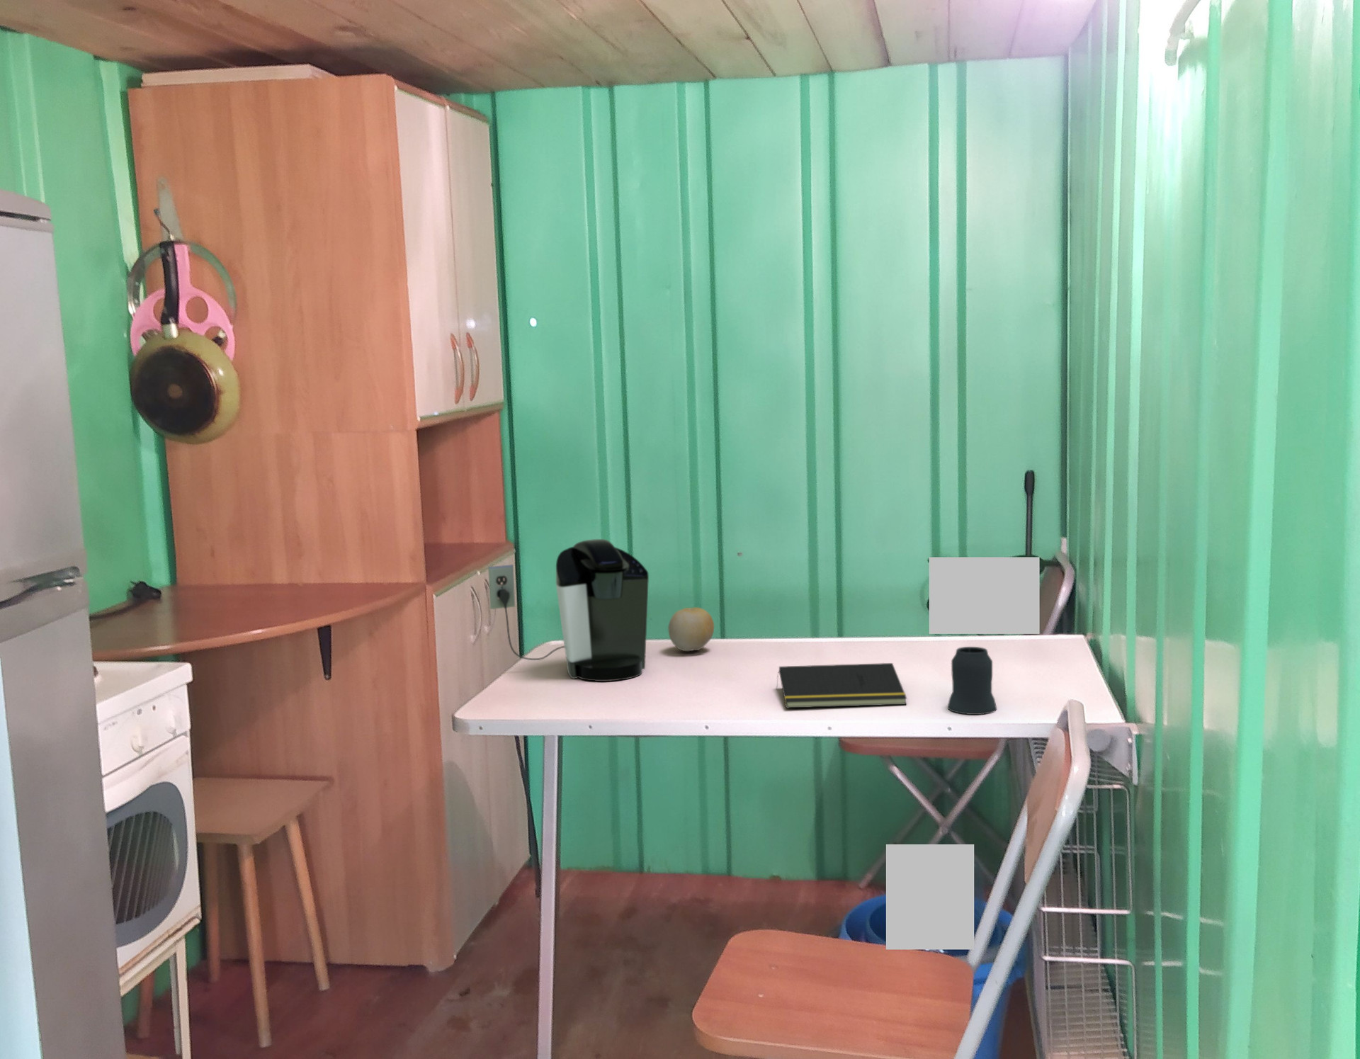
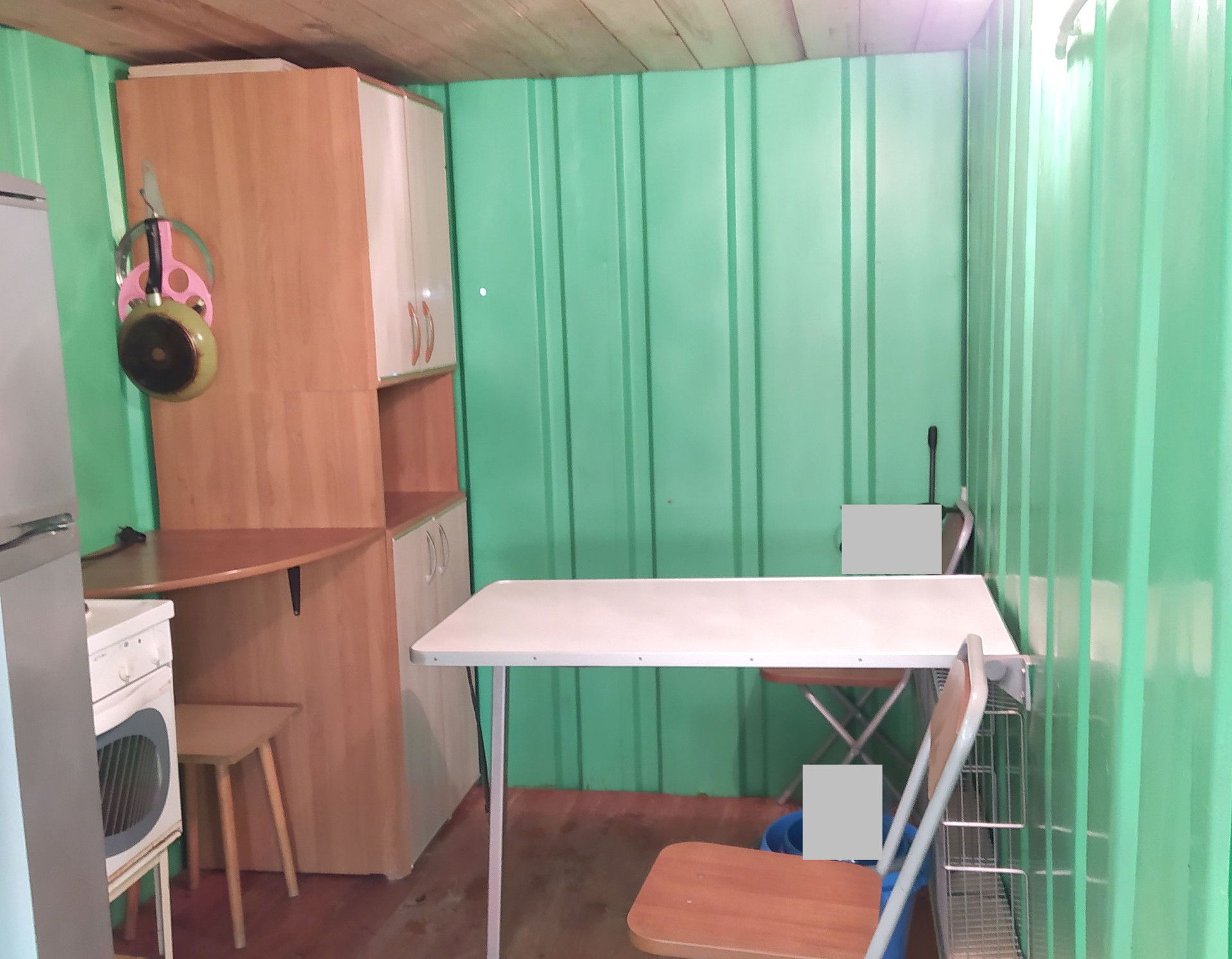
- notepad (841, 685)
- coffee maker (575, 607)
- mug (970, 677)
- fruit (690, 629)
